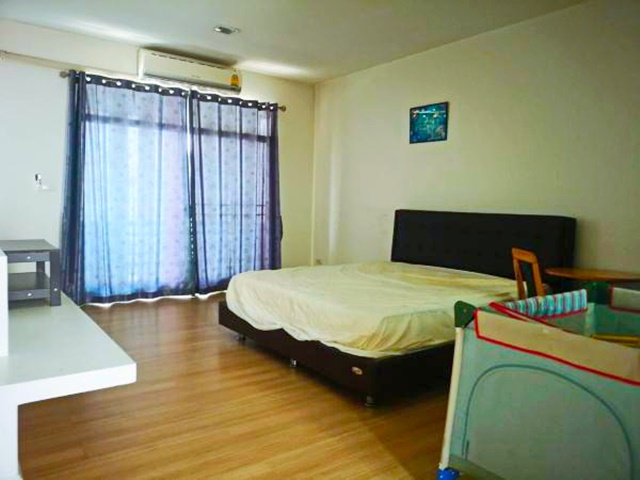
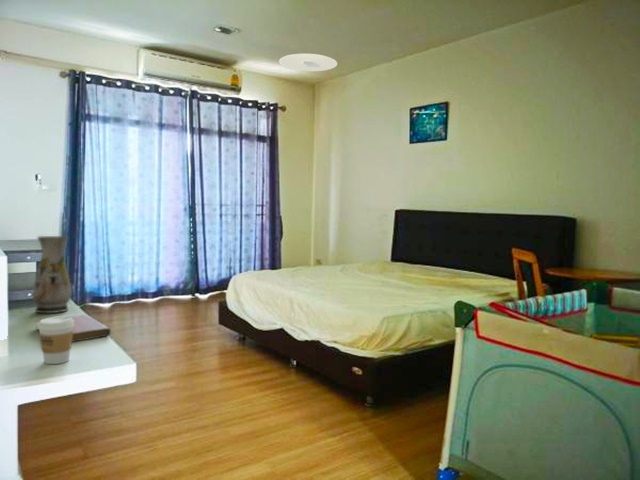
+ vase (52, 273)
+ notebook (73, 327)
+ ceiling light (308, 60)
+ coffee cup (56, 339)
